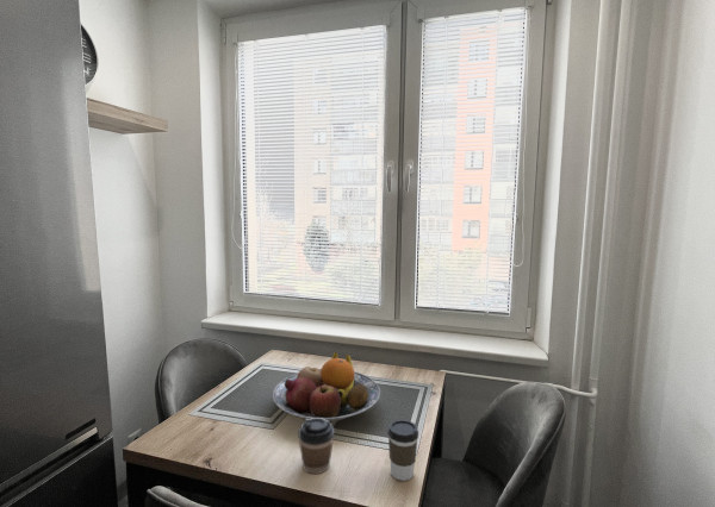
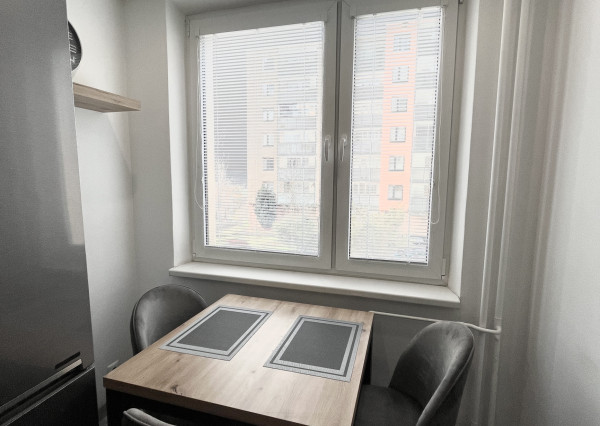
- coffee cup (316, 443)
- coffee cup (403, 450)
- fruit bowl (327, 386)
